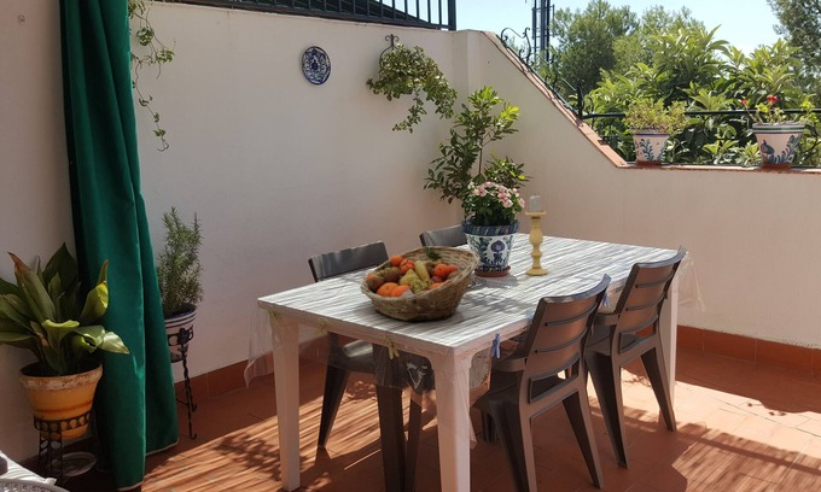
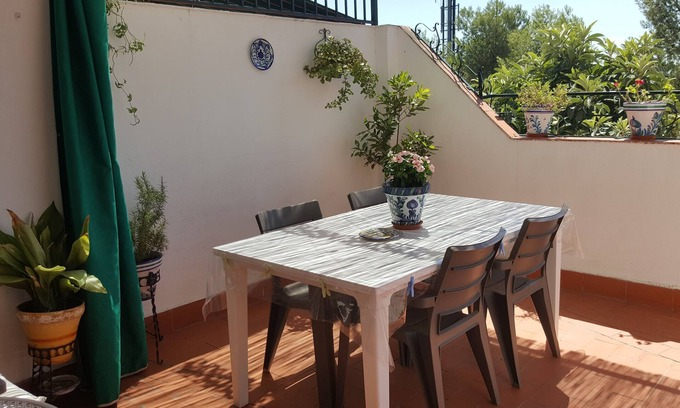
- candle holder (535, 234)
- fruit basket (419, 281)
